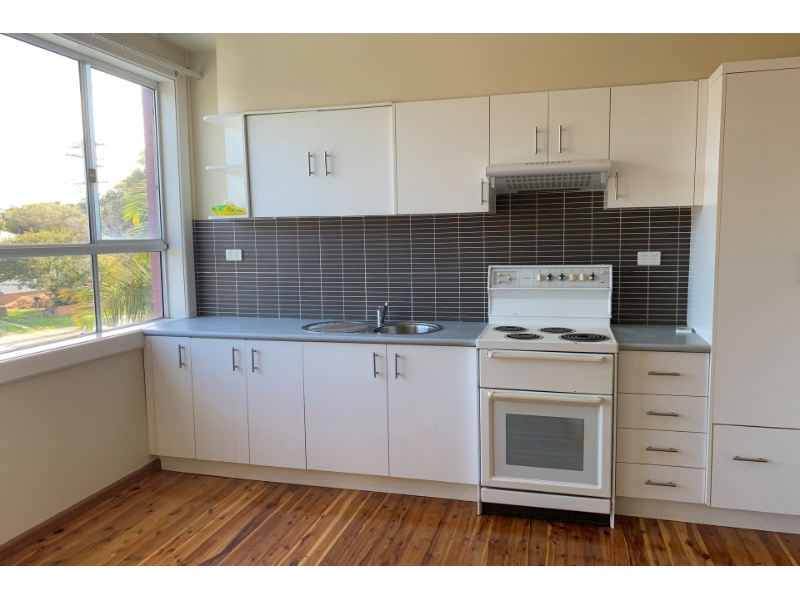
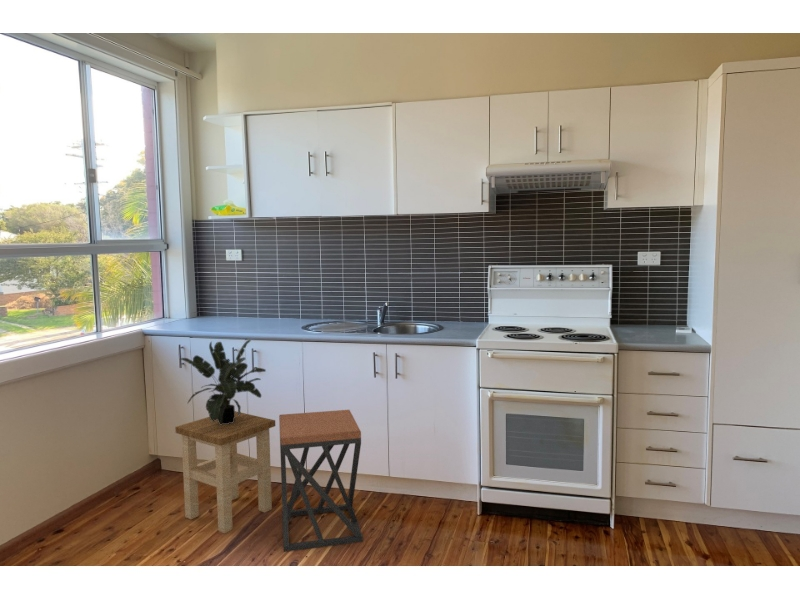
+ potted plant (227, 381)
+ stool (227, 468)
+ stool (314, 473)
